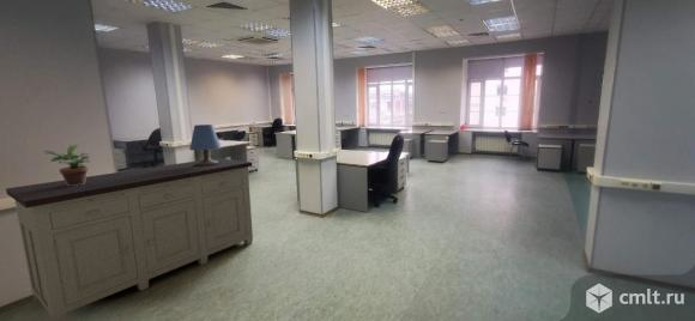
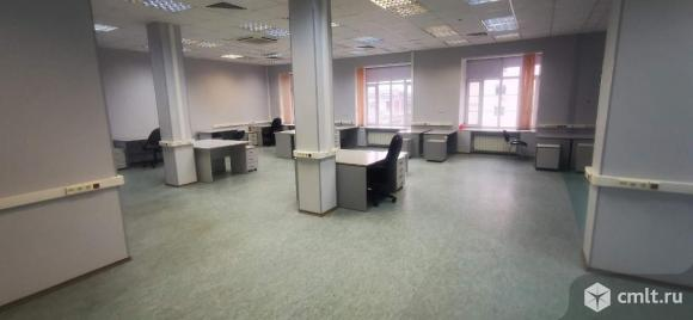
- table lamp (205, 144)
- sideboard (156, 220)
- potted plant (71, 164)
